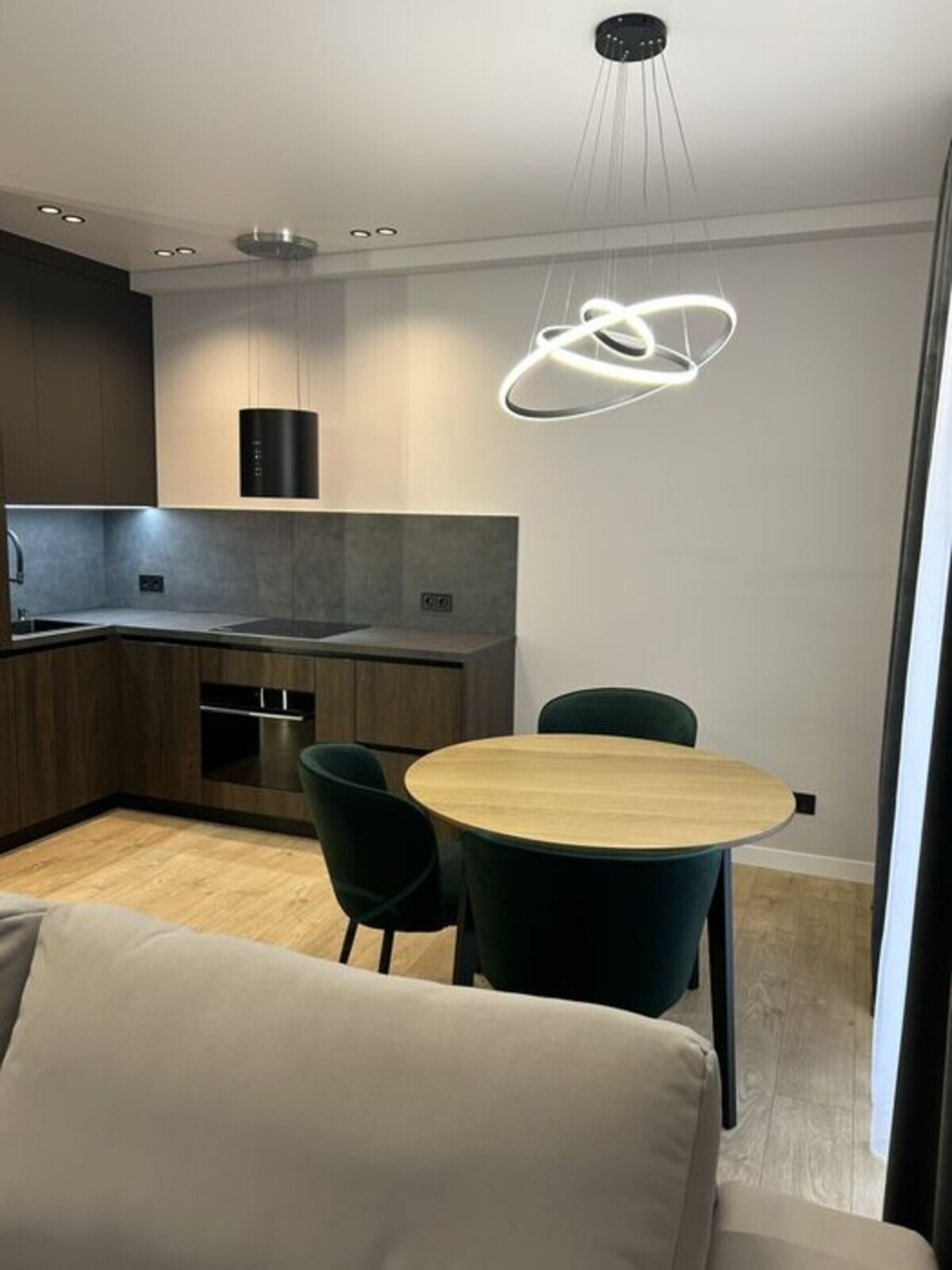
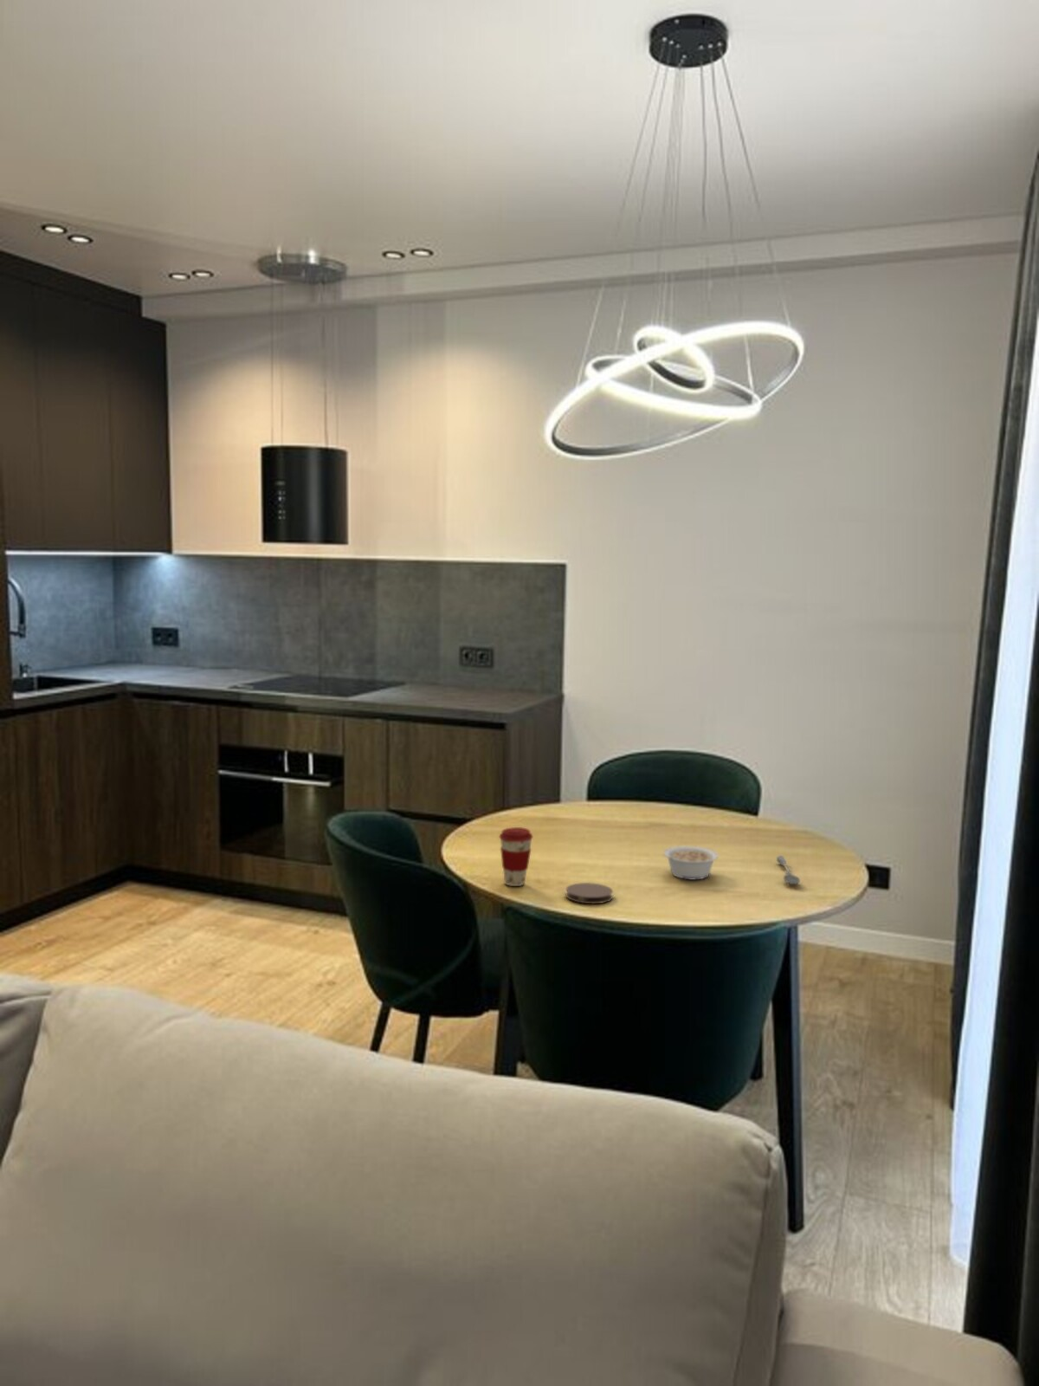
+ legume (690, 862)
+ soupspoon (786, 871)
+ coaster (588, 893)
+ coffee cup (515, 857)
